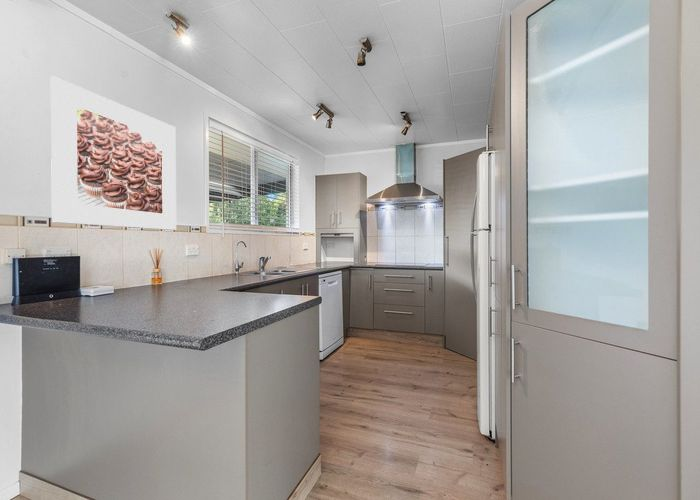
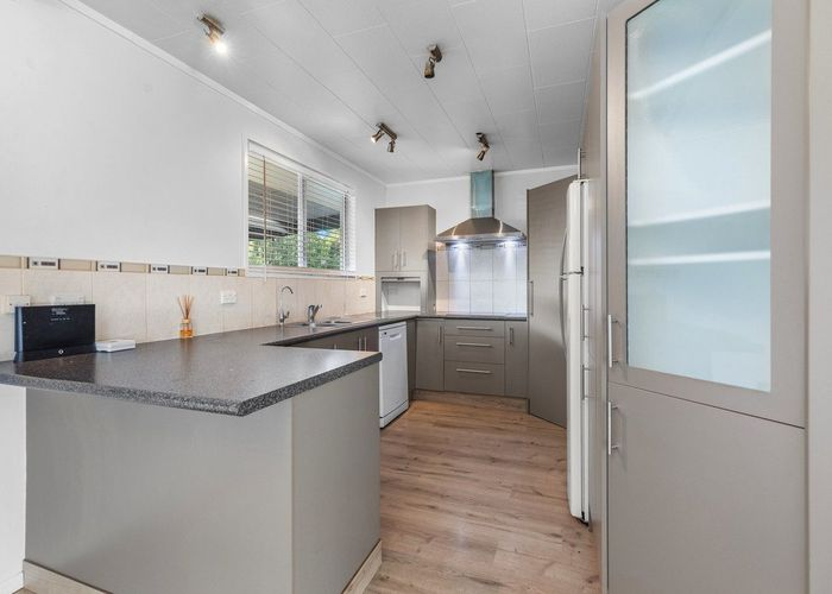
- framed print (124, 166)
